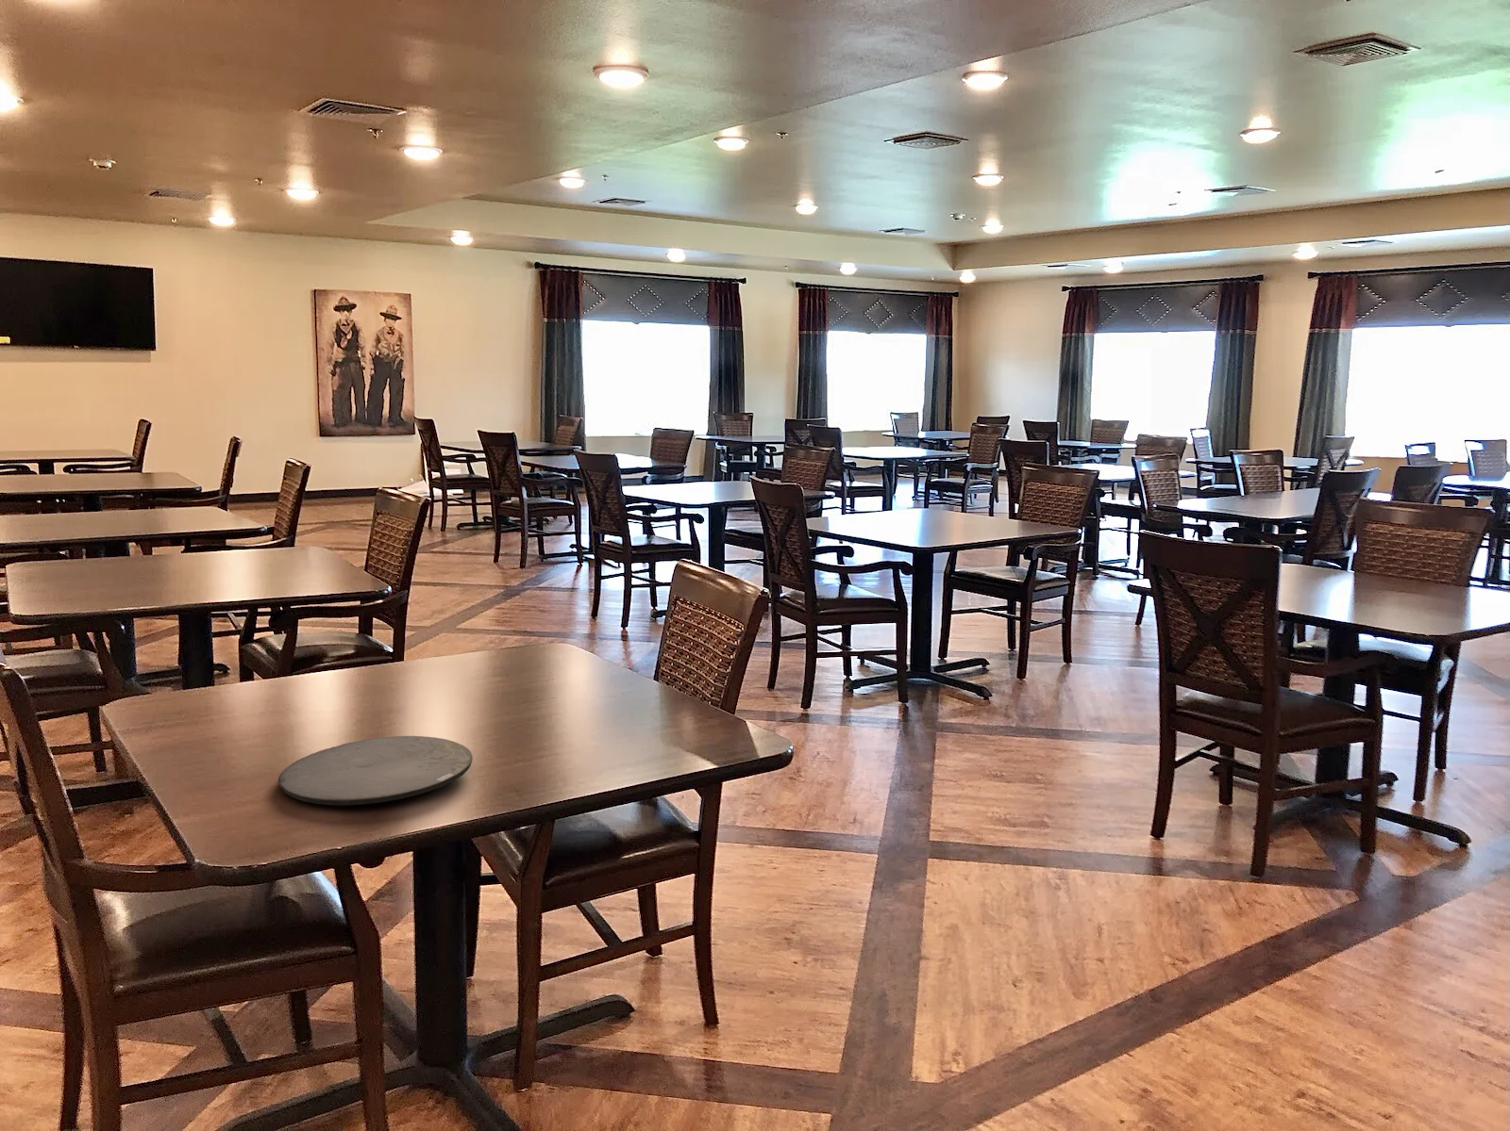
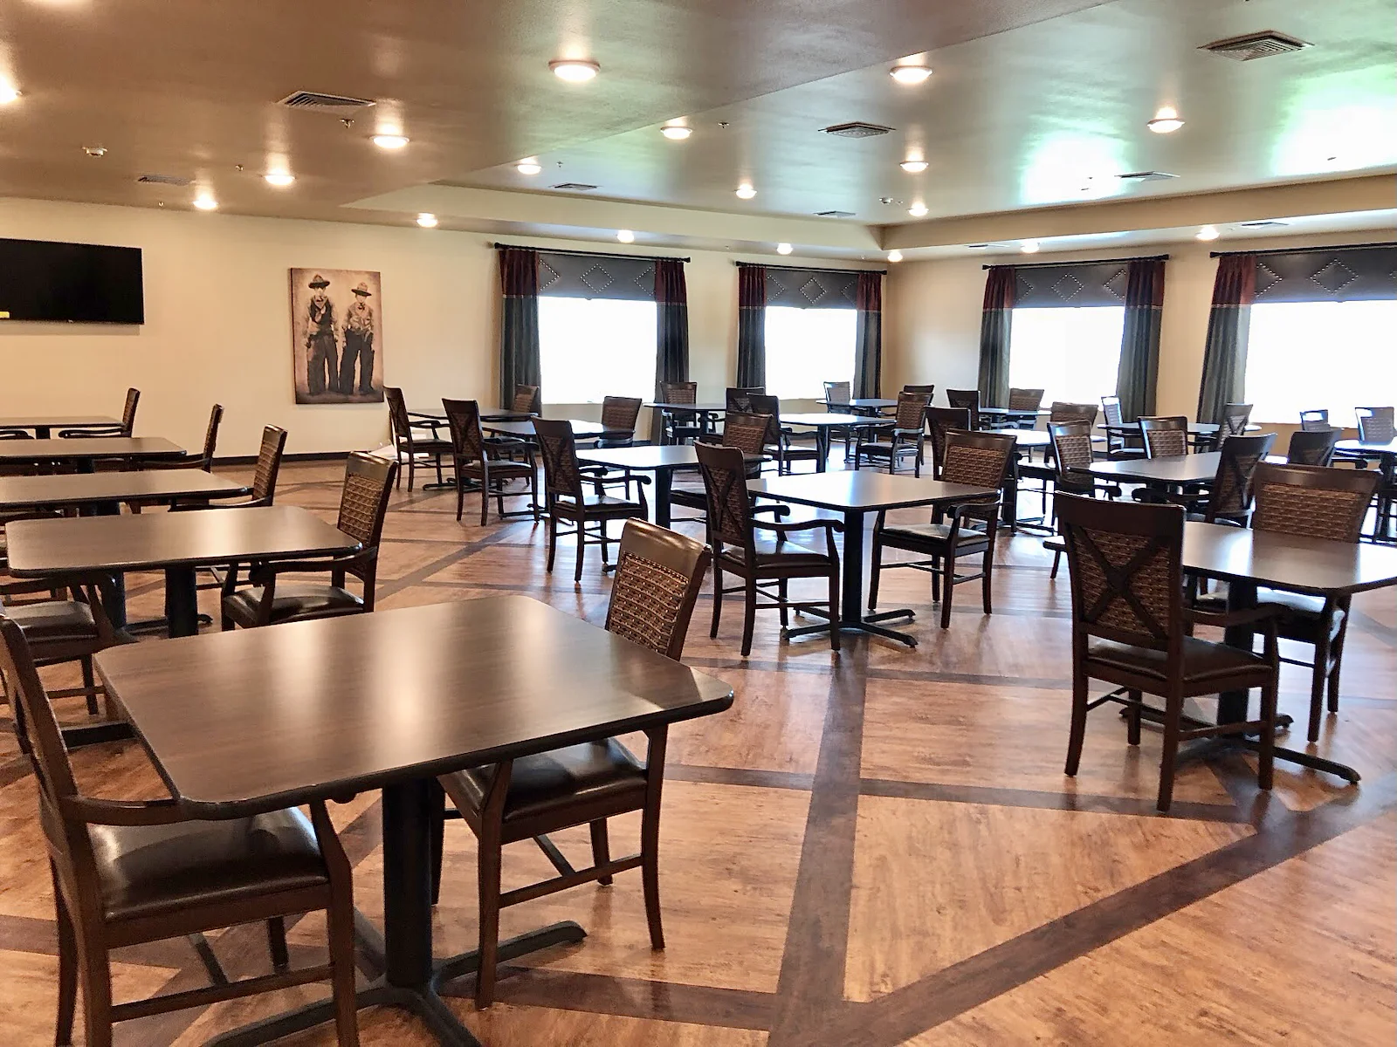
- plate (378, 767)
